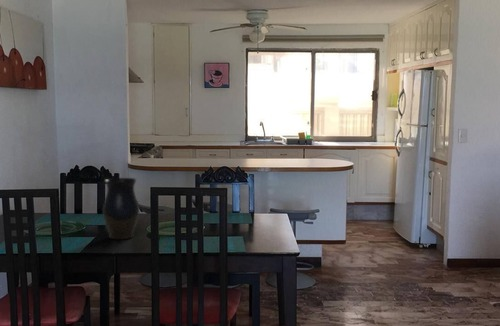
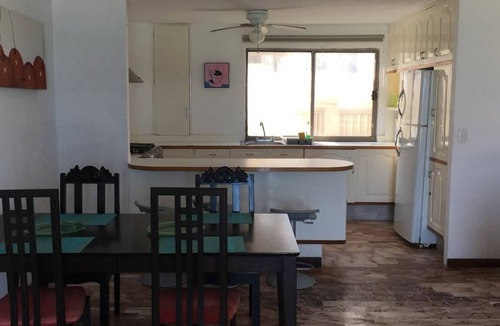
- vase (121, 208)
